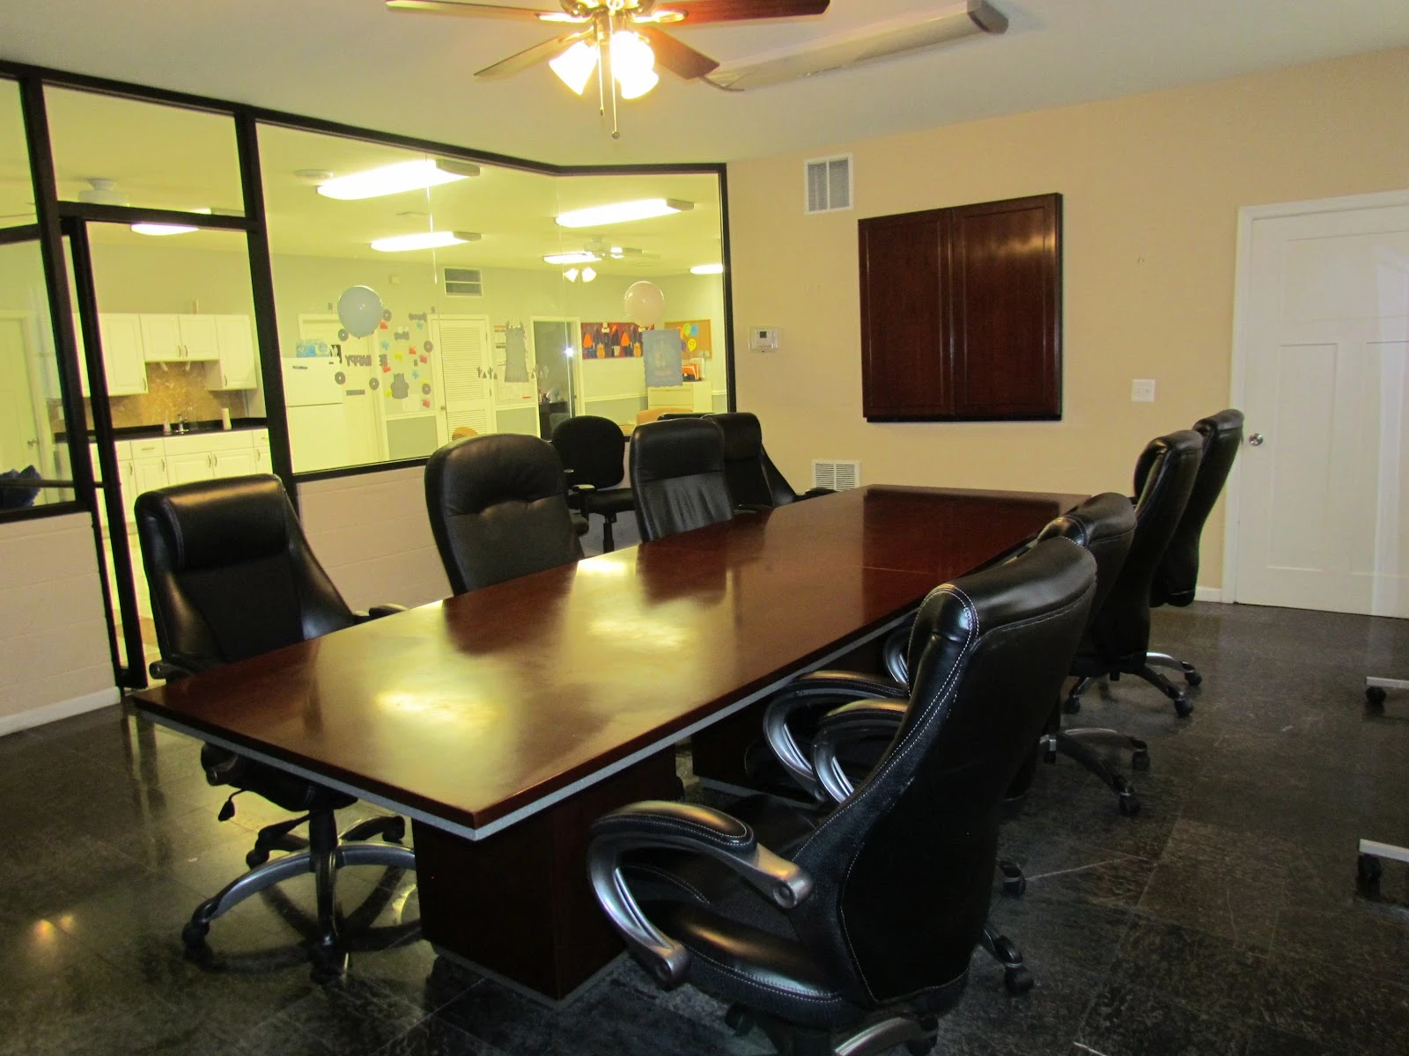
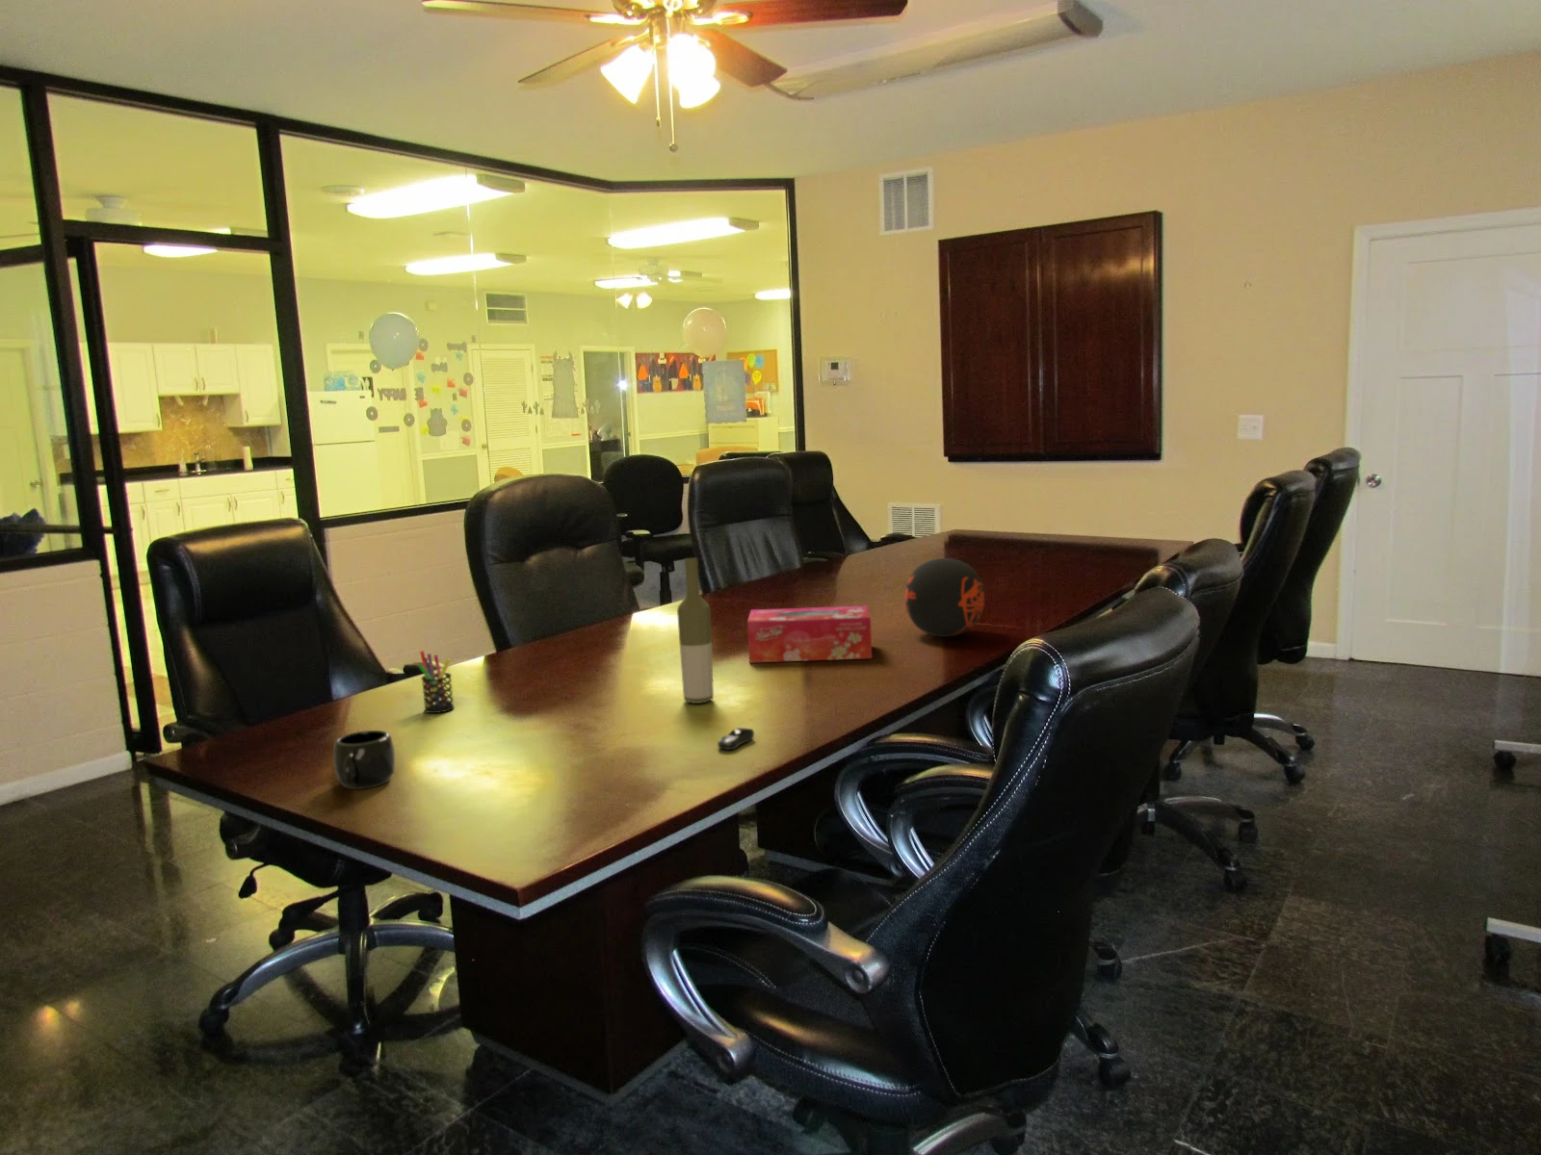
+ mug (358, 762)
+ decorative ball (944, 597)
+ bottle (694, 631)
+ computer mouse (741, 732)
+ pen holder (432, 681)
+ tissue box (809, 633)
